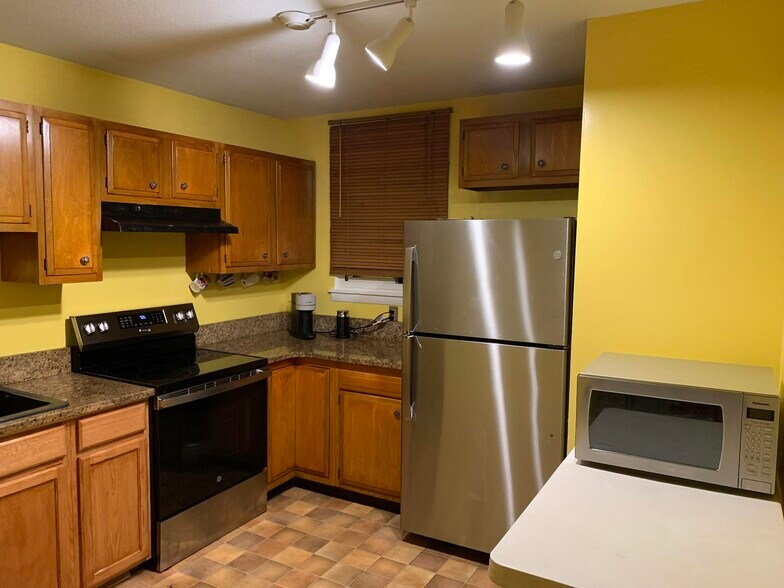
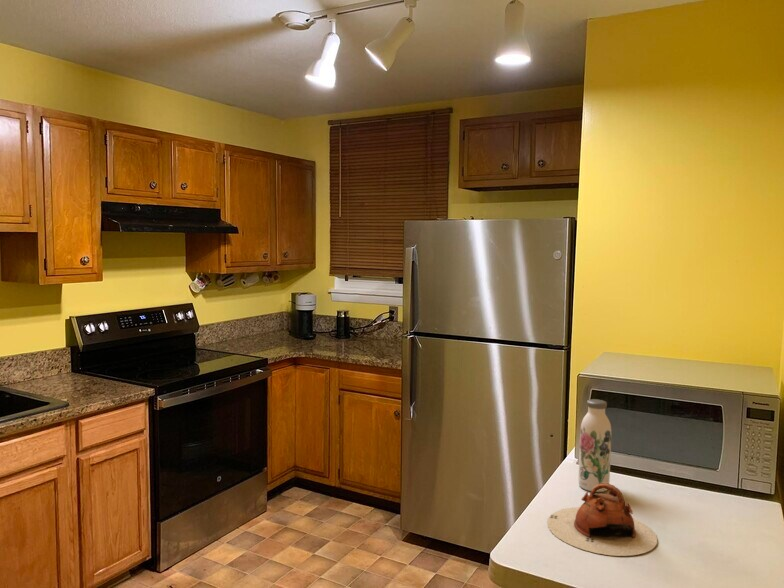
+ water bottle (595, 443)
+ teapot (601, 507)
